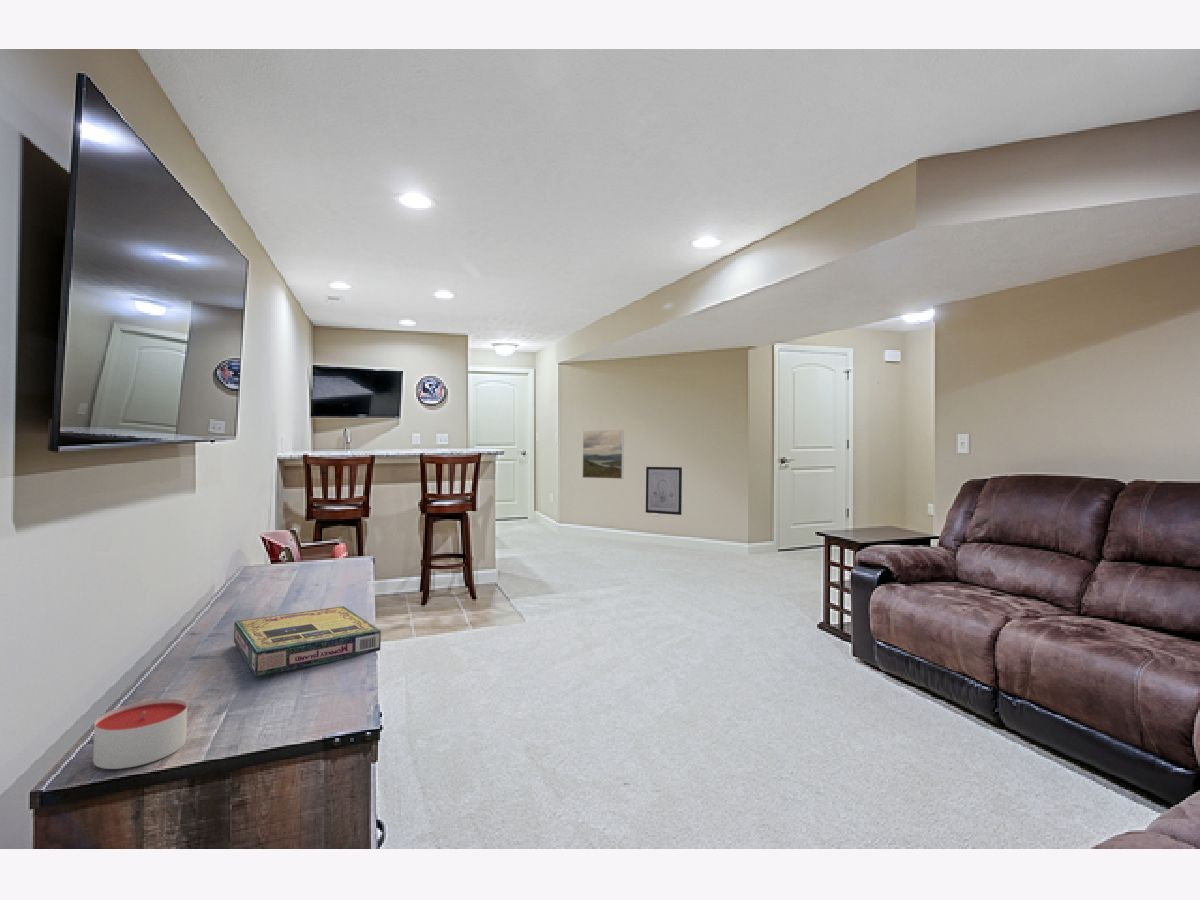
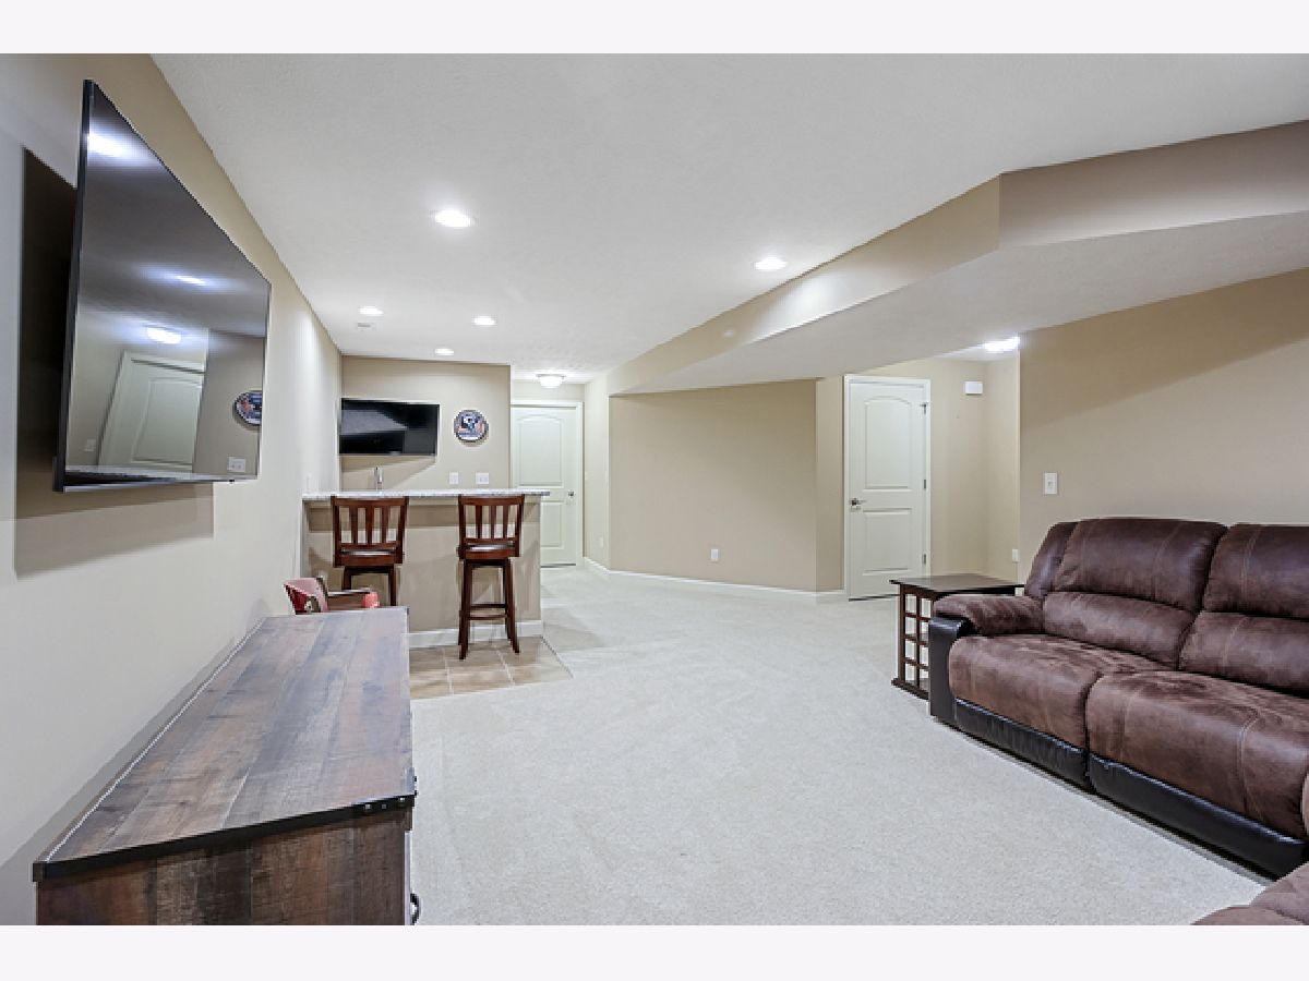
- video game box (305, 636)
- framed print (602, 454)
- wall art (663, 490)
- candle (142, 730)
